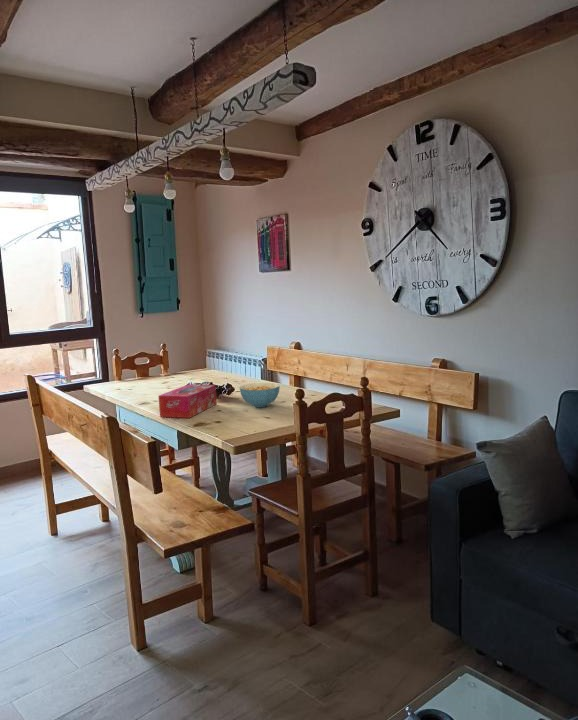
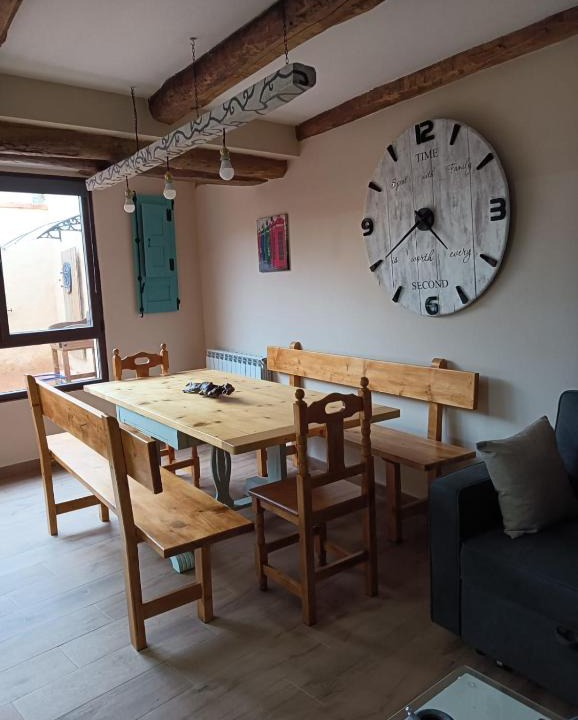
- tissue box (188, 400)
- cereal bowl (259, 396)
